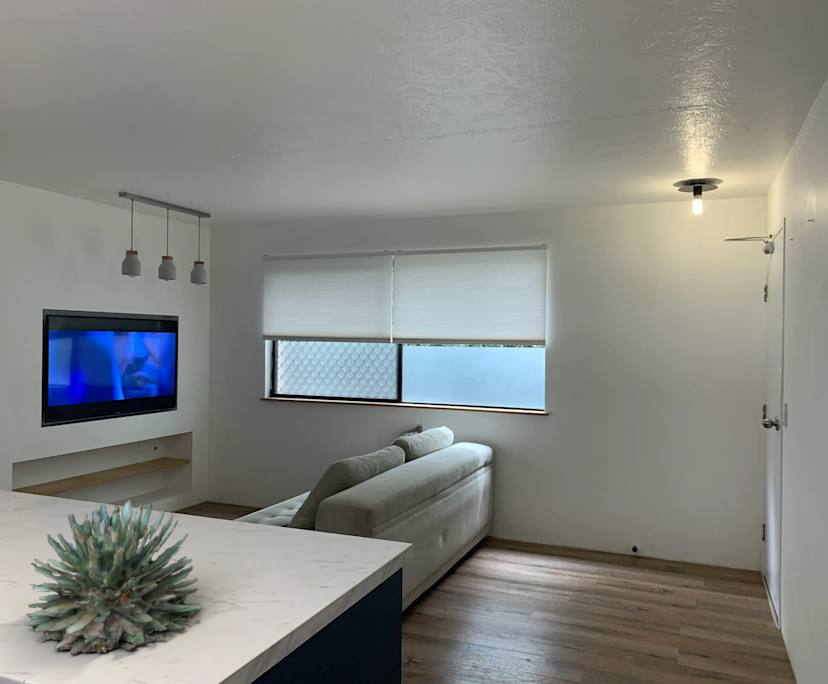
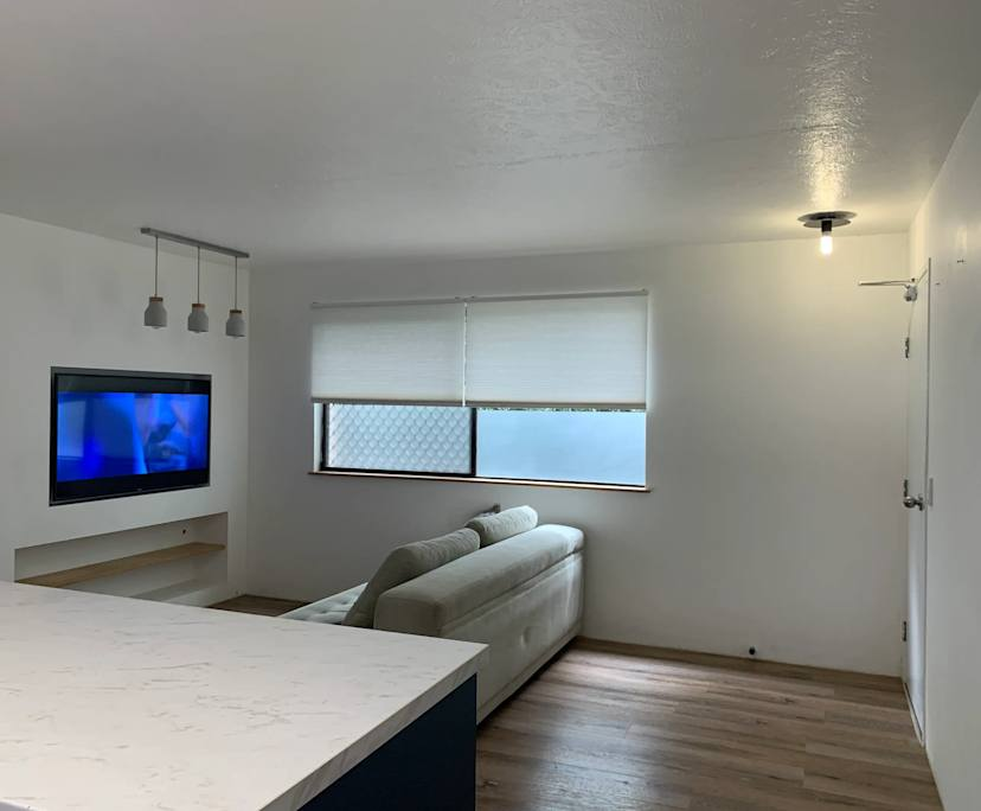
- succulent plant (122, 560)
